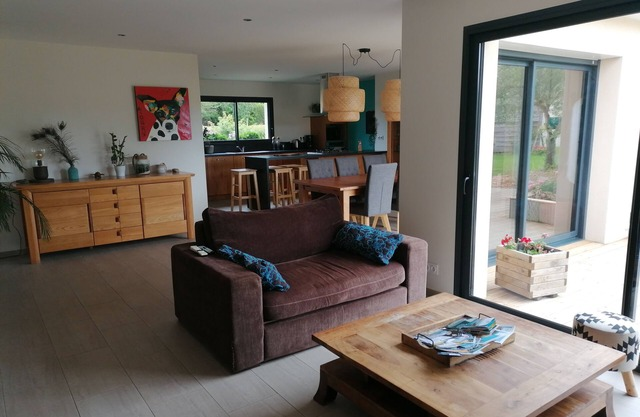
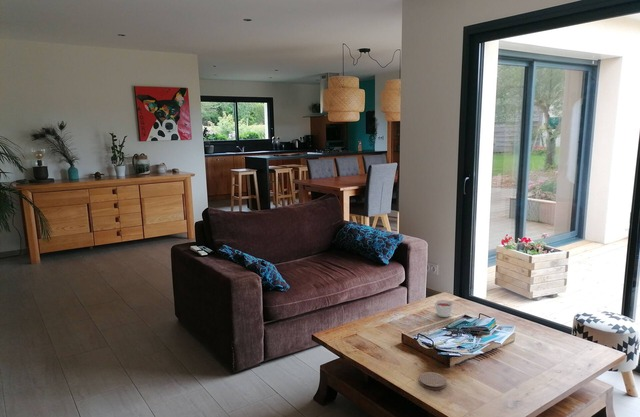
+ coaster (432, 380)
+ candle (443, 308)
